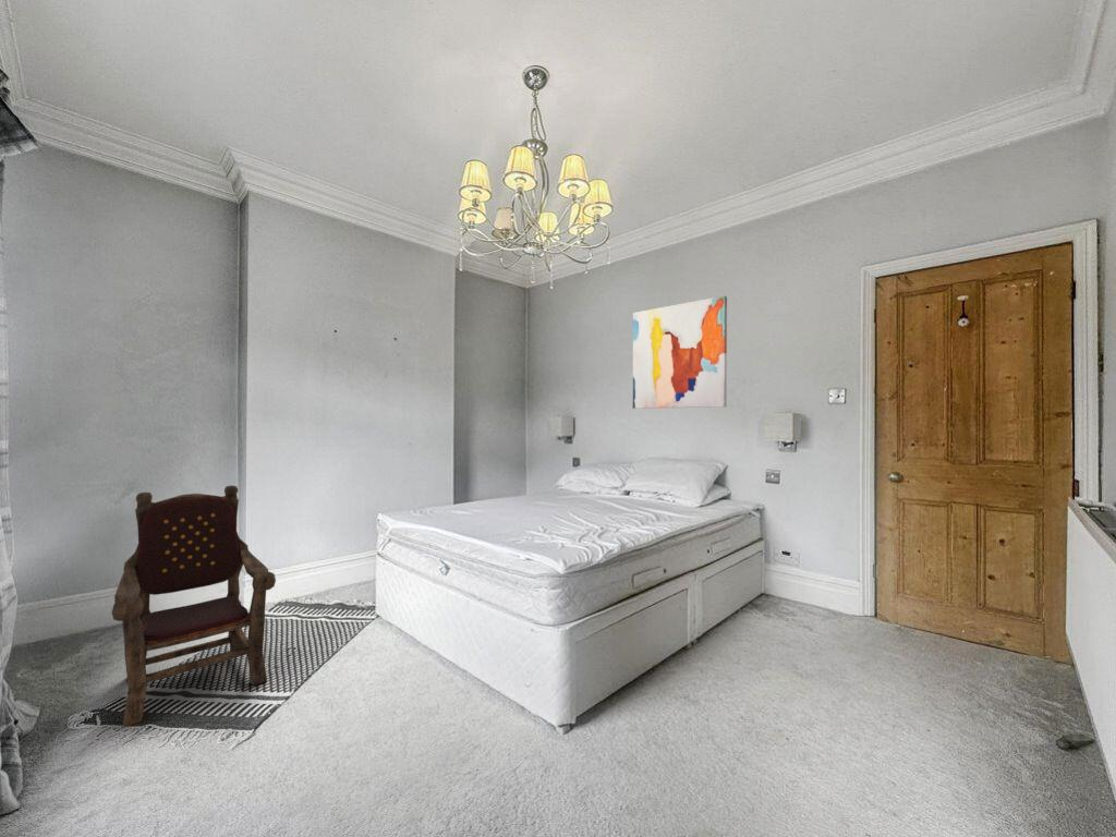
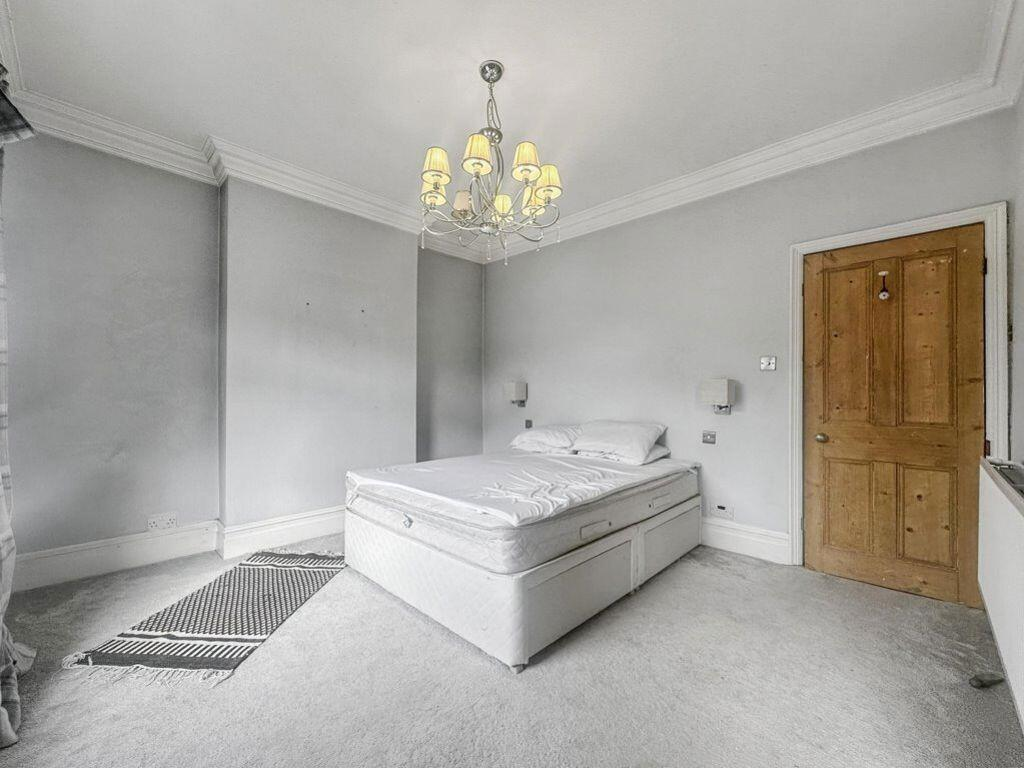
- armchair (194, 586)
- wall art (676, 356)
